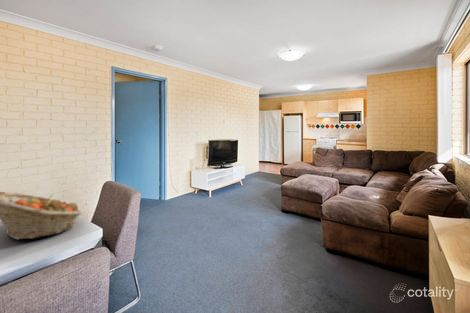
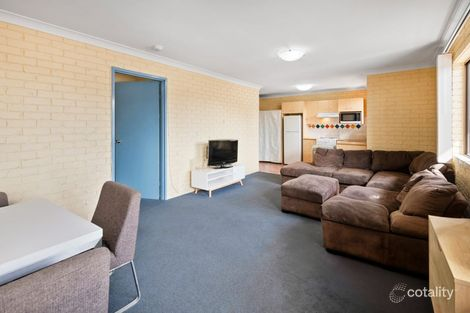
- fruit basket (37, 210)
